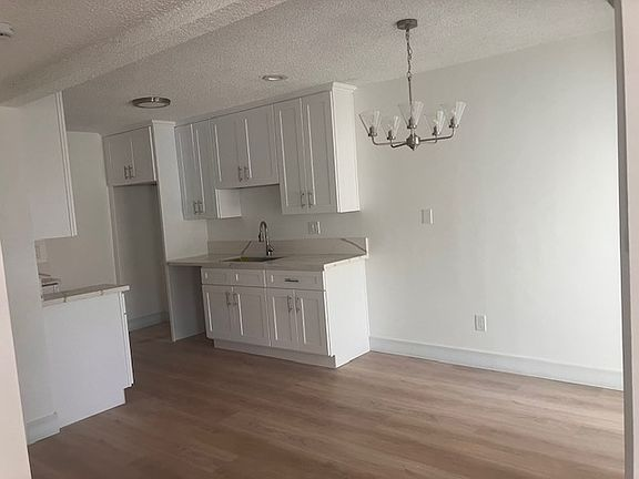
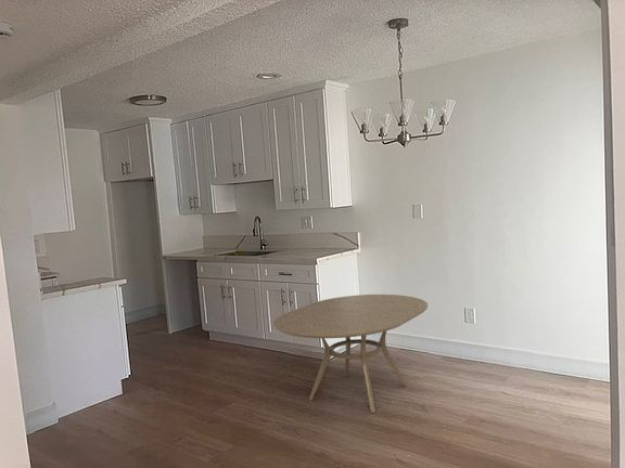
+ dining table (355, 354)
